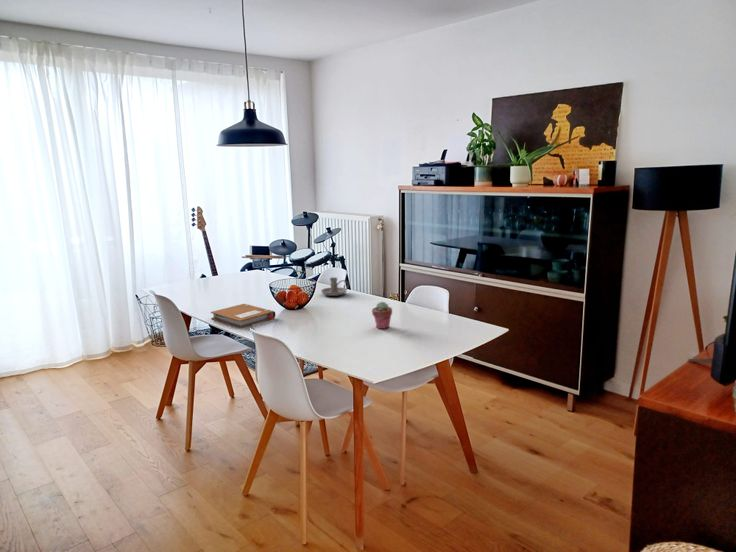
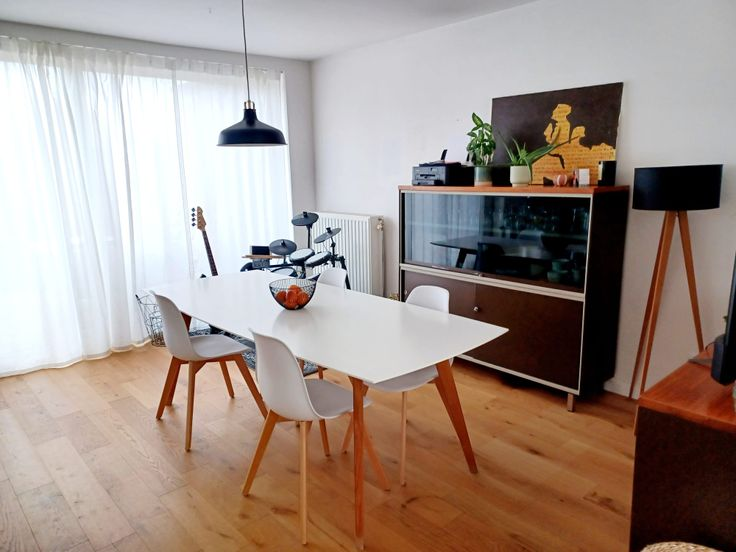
- potted succulent (382, 314)
- notebook (244, 314)
- candle holder (336, 286)
